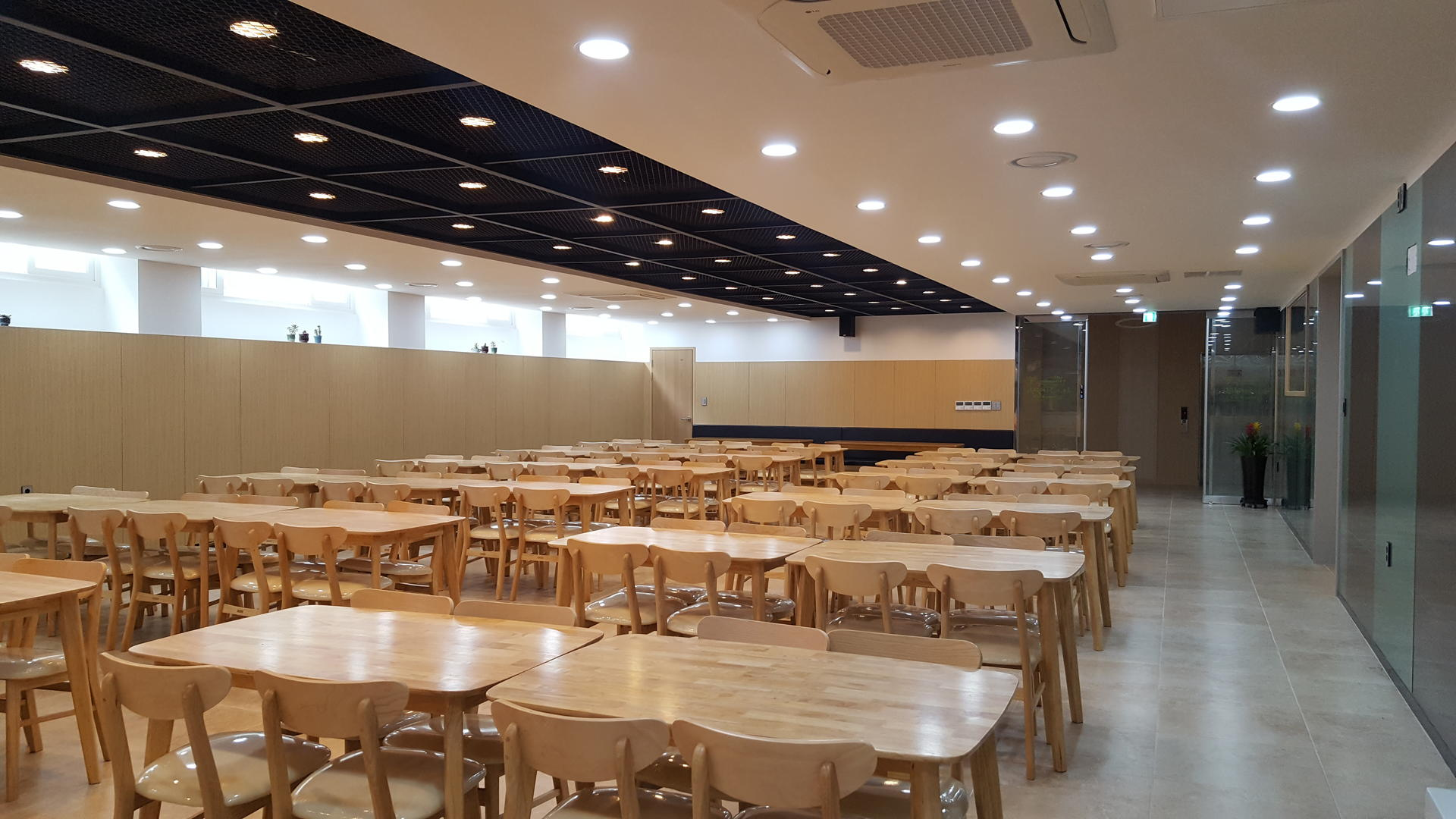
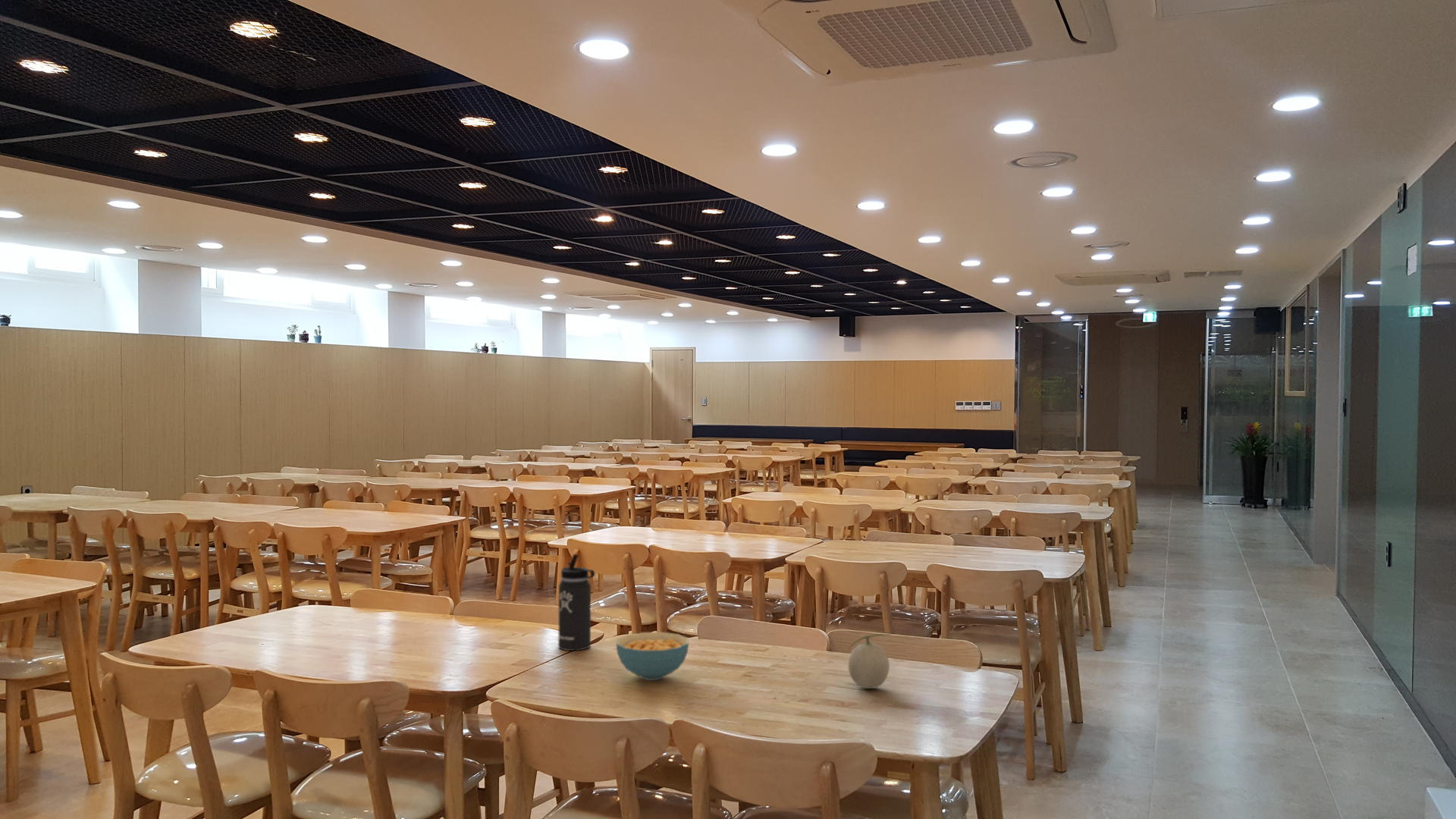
+ fruit (867, 658)
+ cereal bowl (652, 659)
+ thermos bottle (577, 601)
